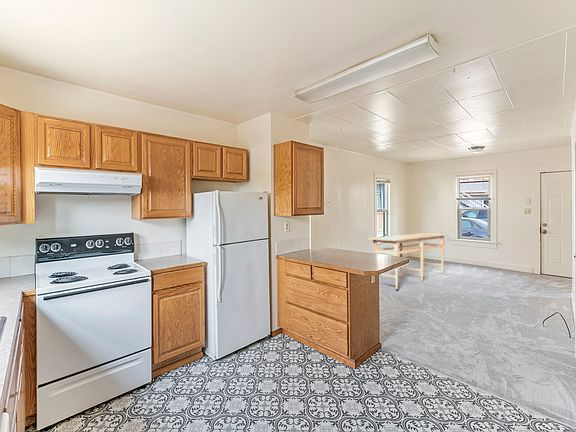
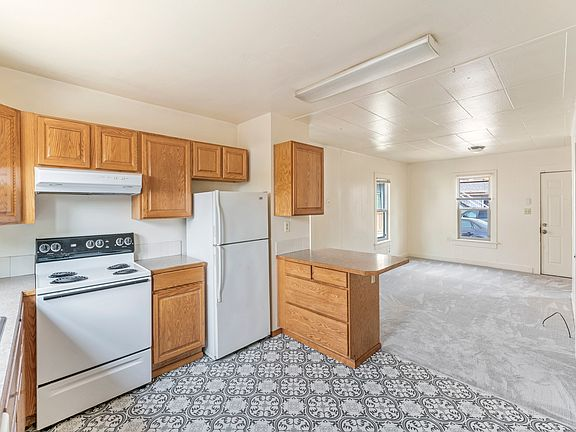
- dining table (411, 251)
